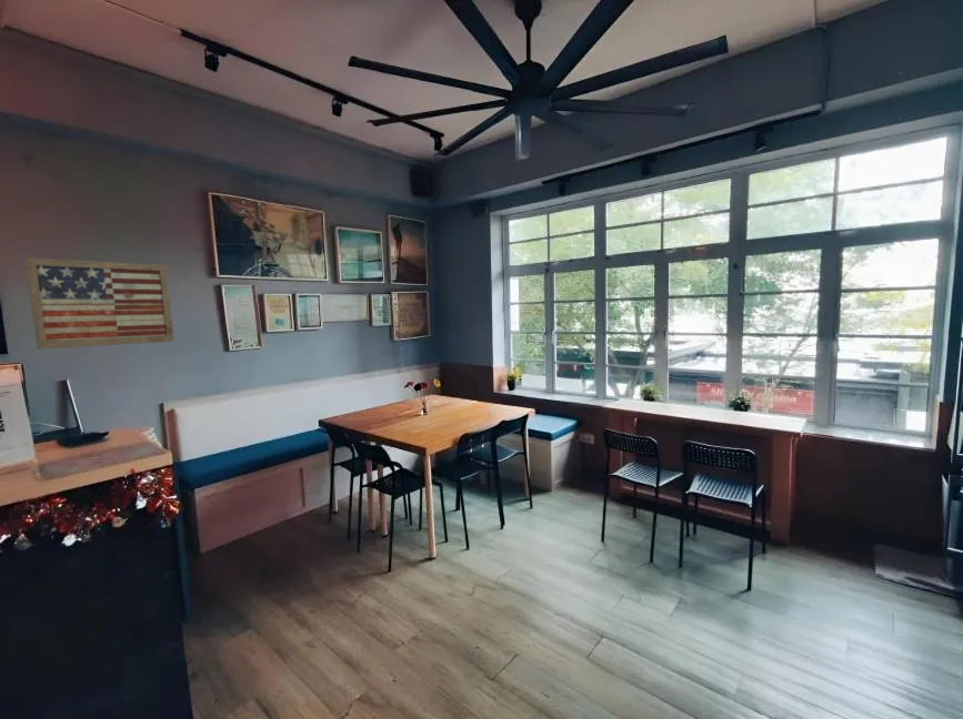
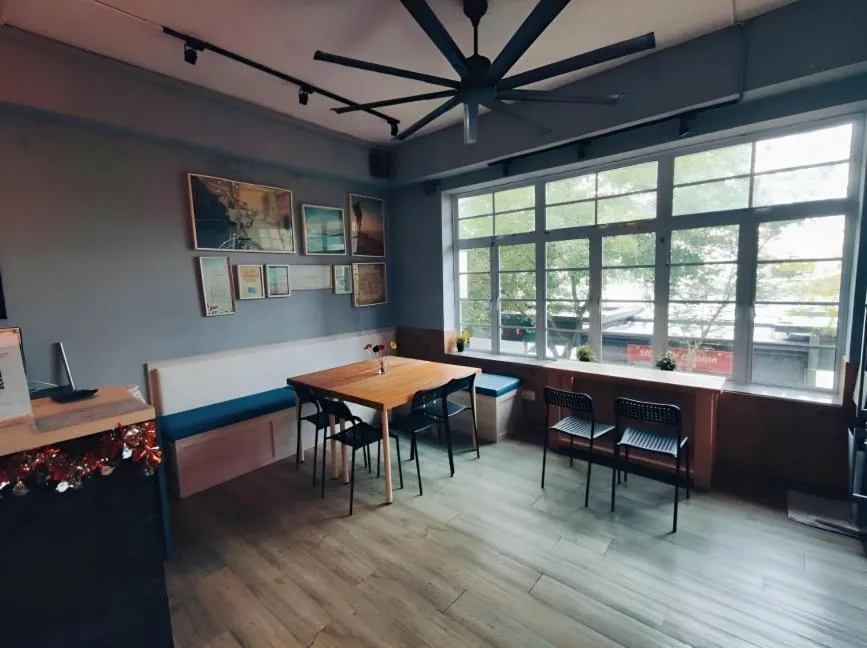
- wall art (107, 303)
